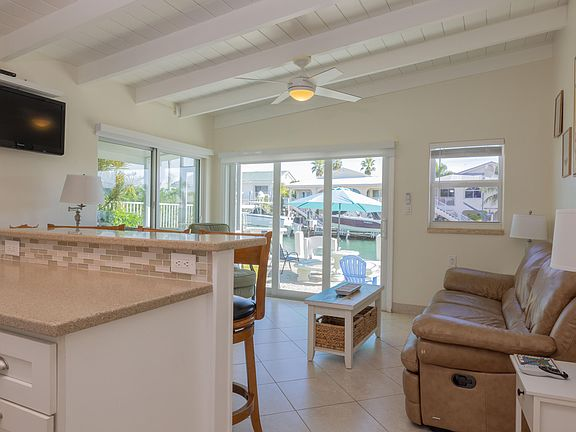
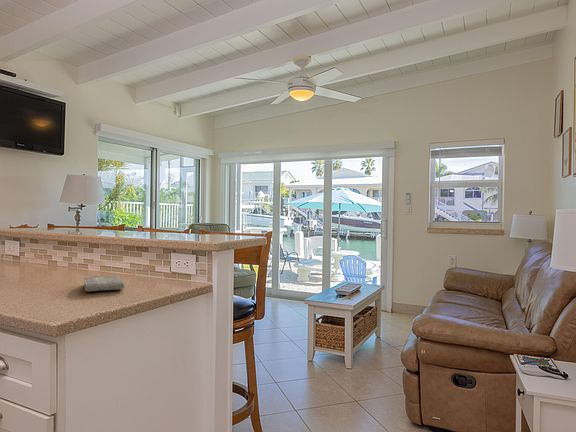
+ washcloth (103, 282)
